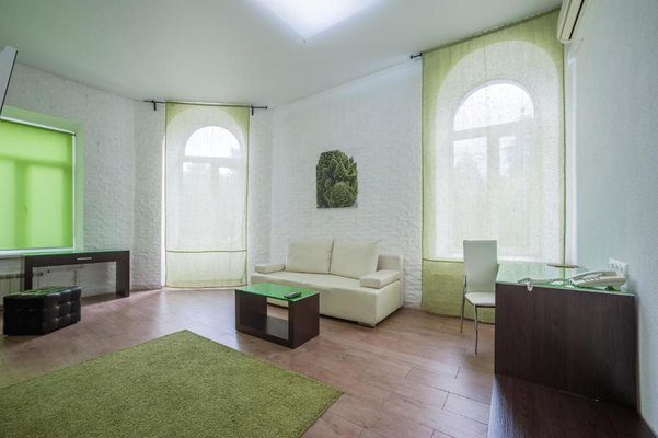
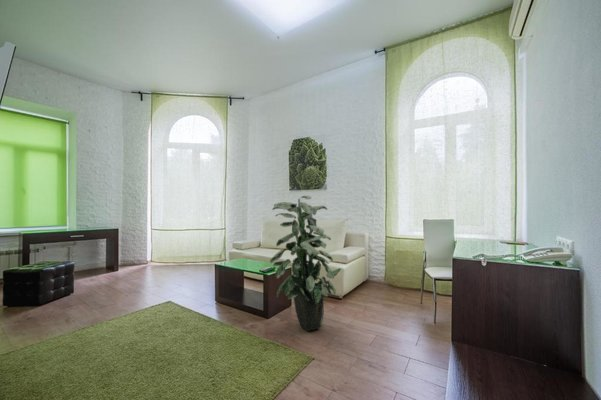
+ indoor plant (303, 260)
